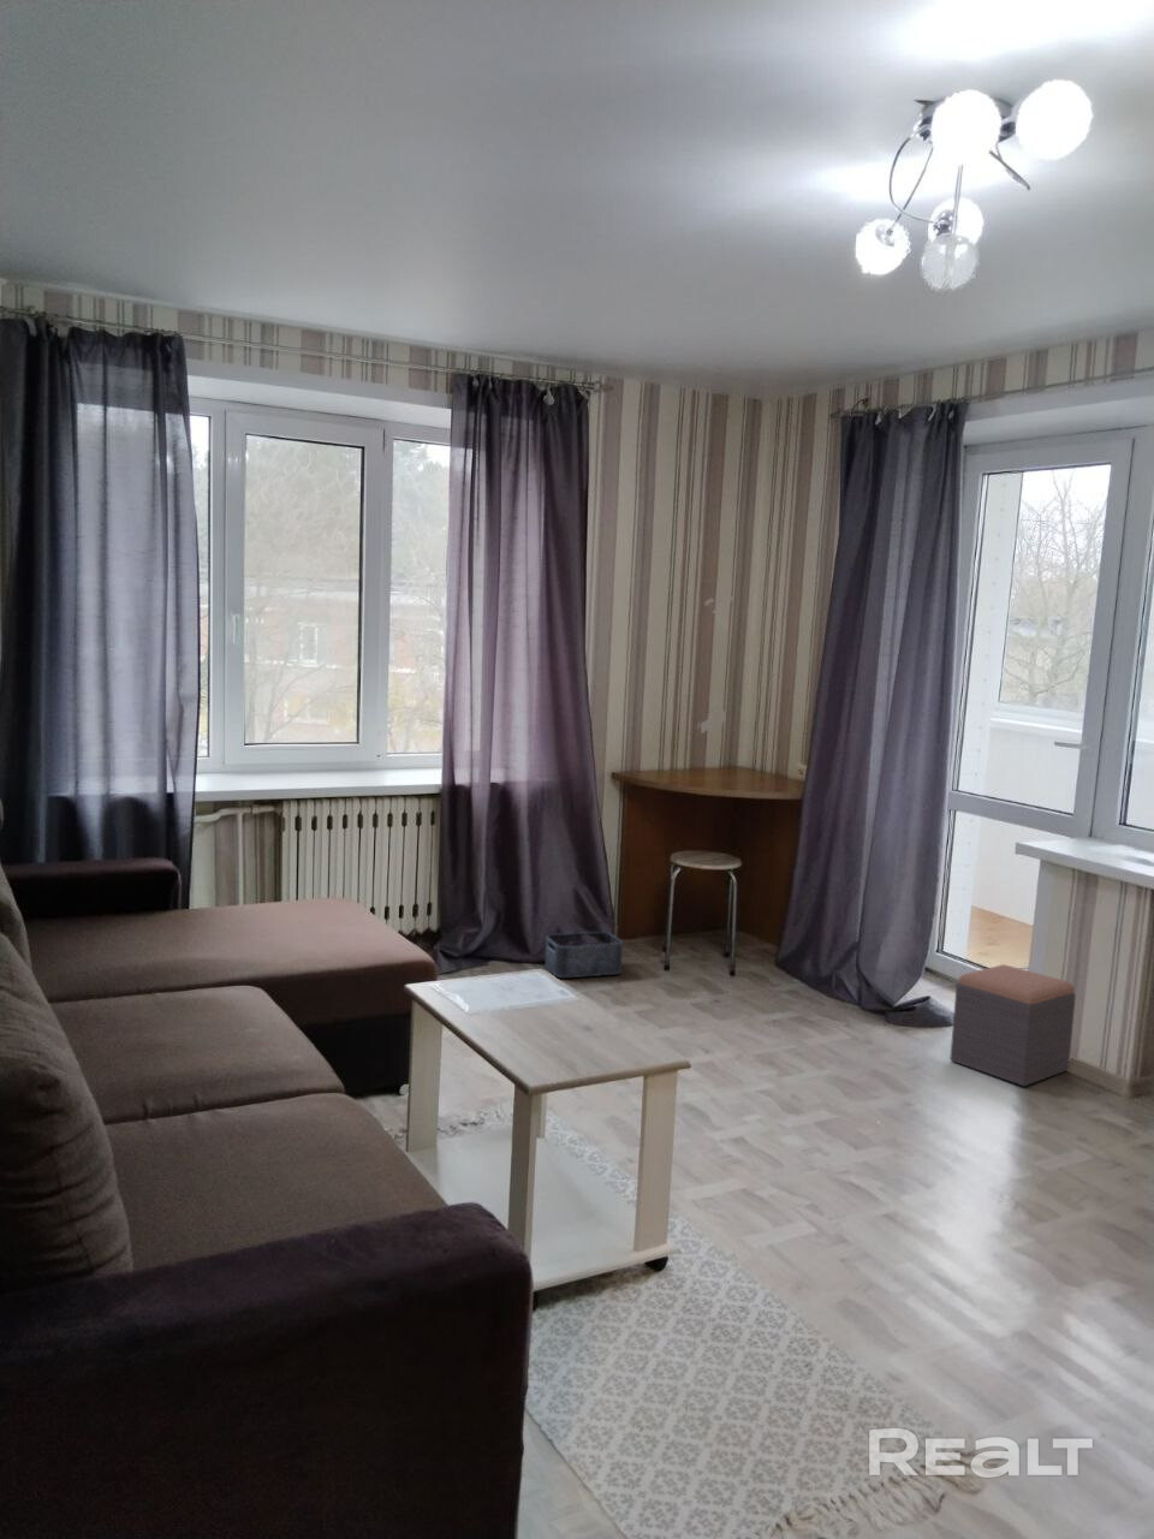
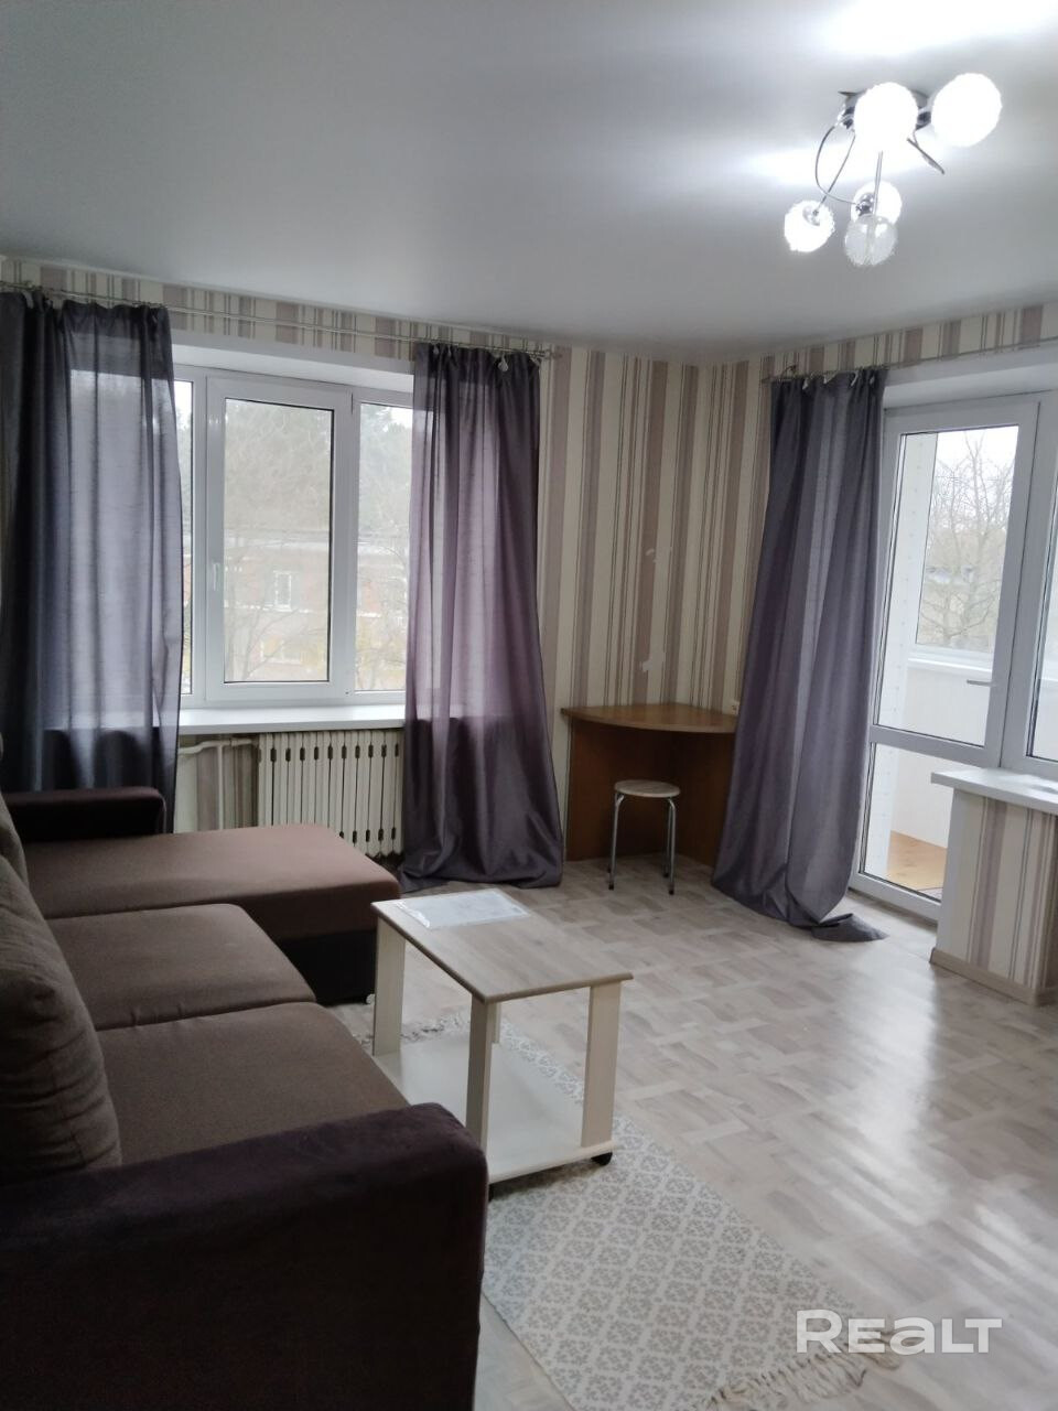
- footstool (1012, 1020)
- storage bin (583, 954)
